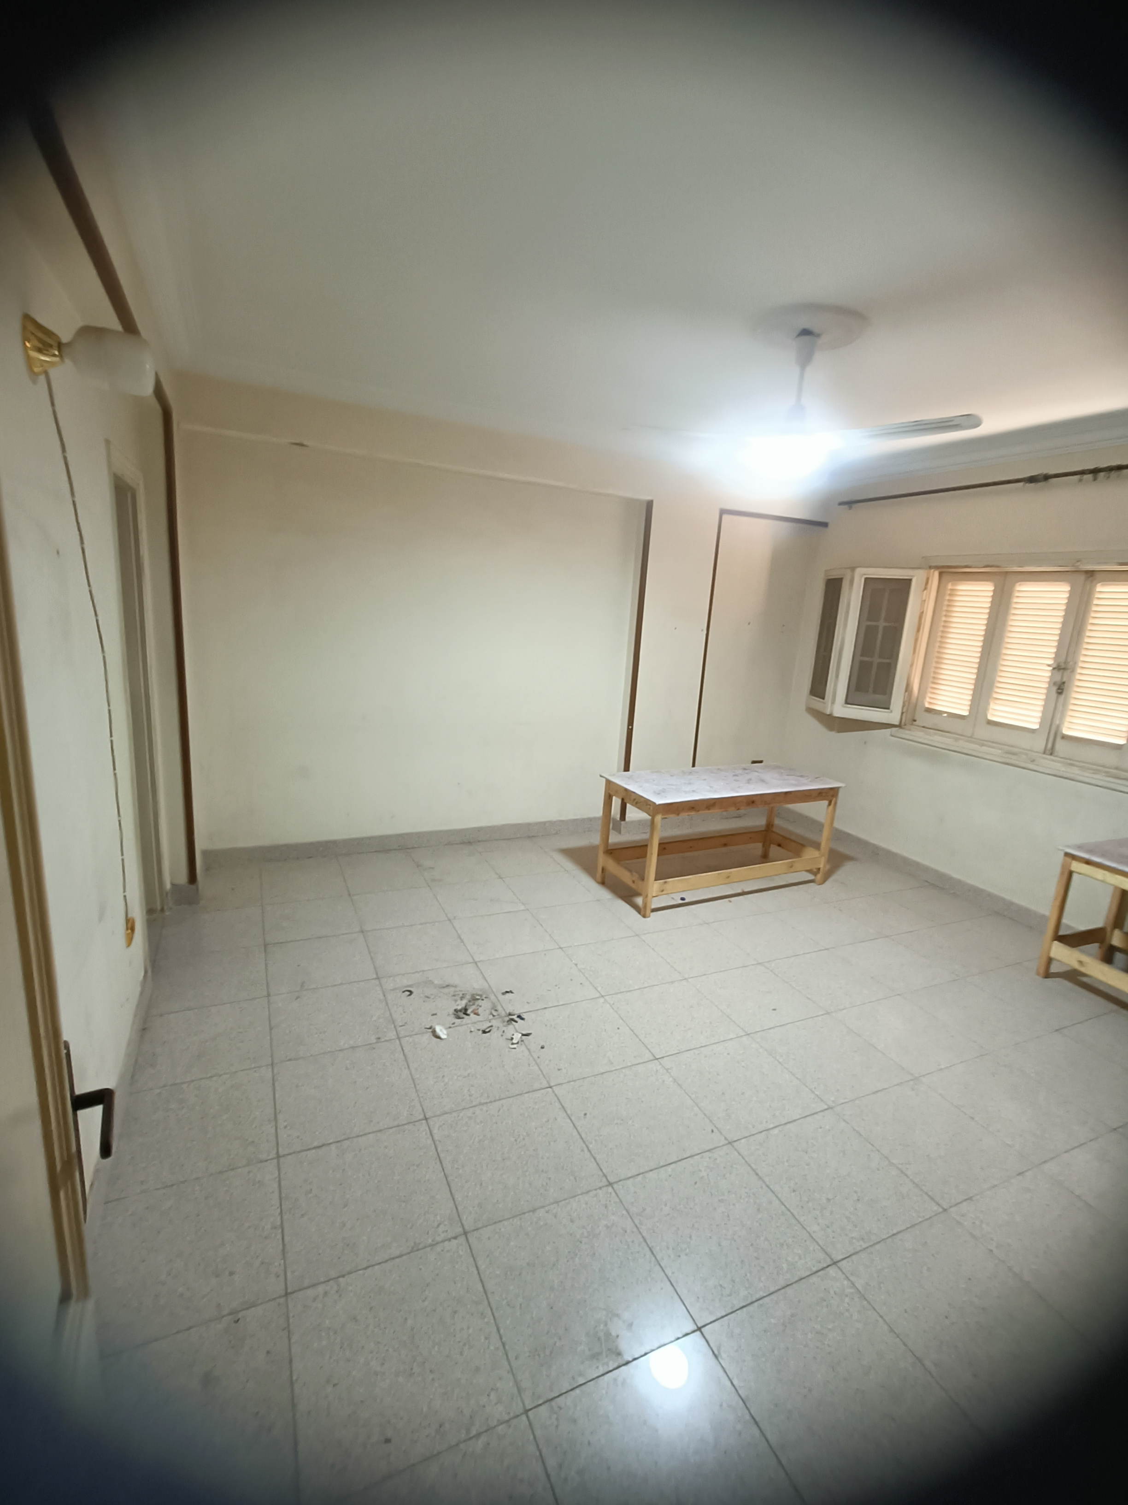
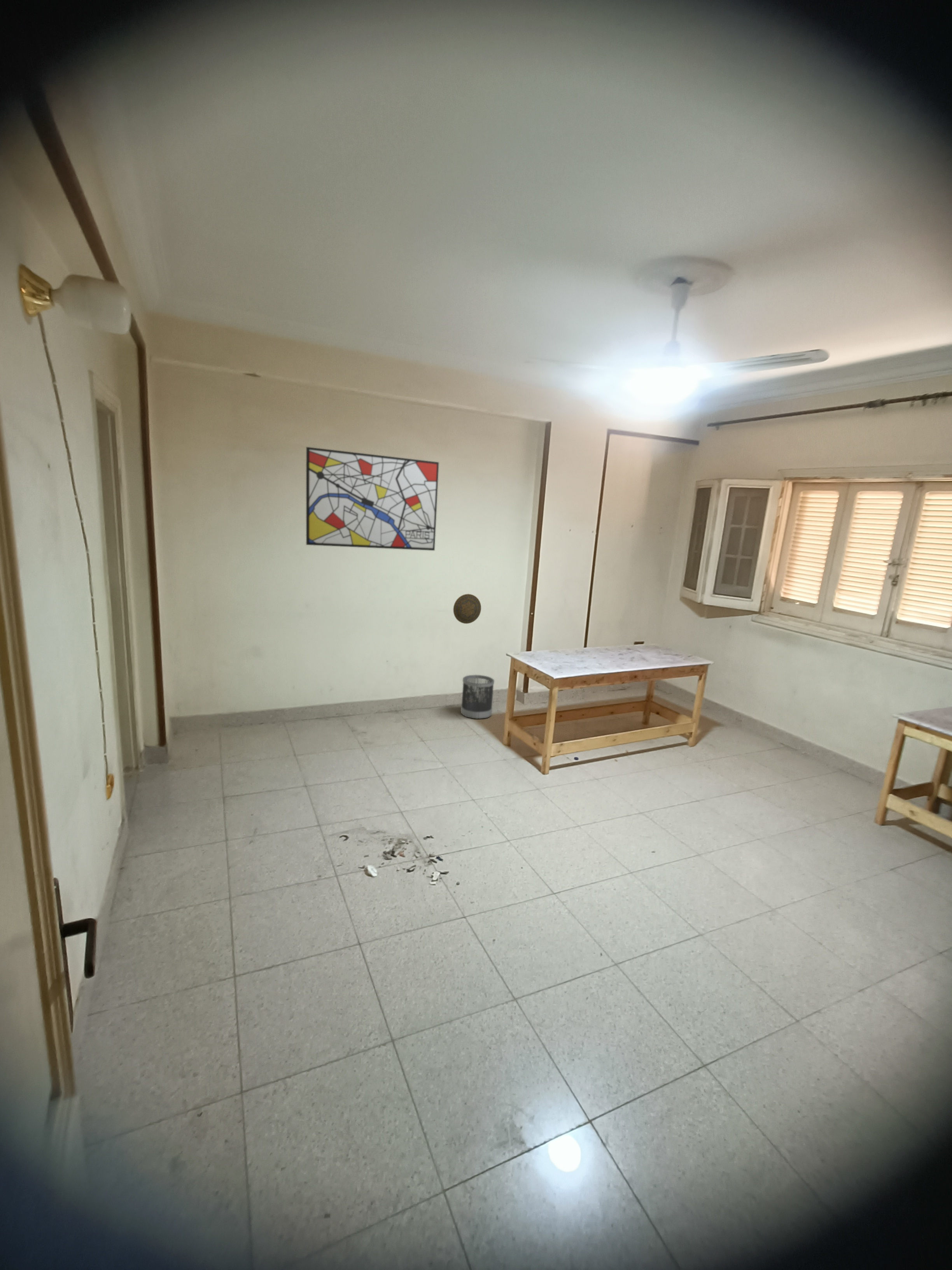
+ wall art (374, 502)
+ decorative plate (467, 609)
+ wastebasket (477, 696)
